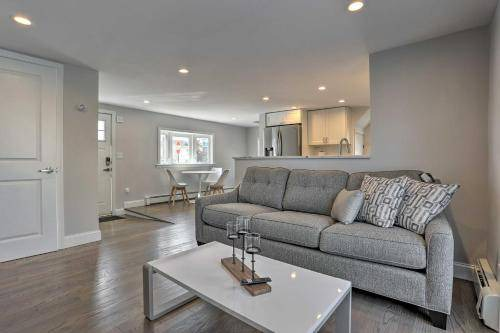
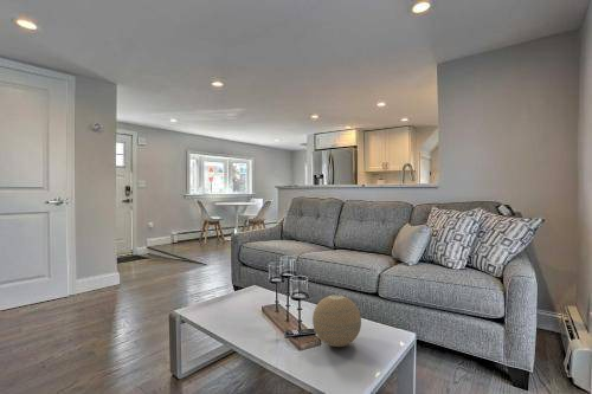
+ decorative orb (336, 319)
